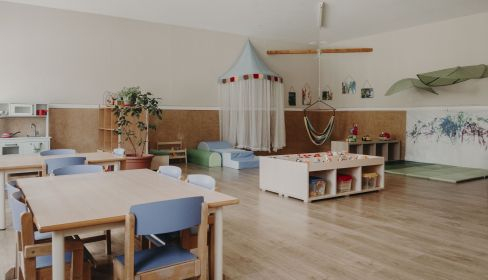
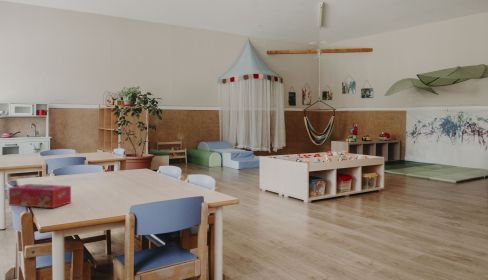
+ tissue box (40, 195)
